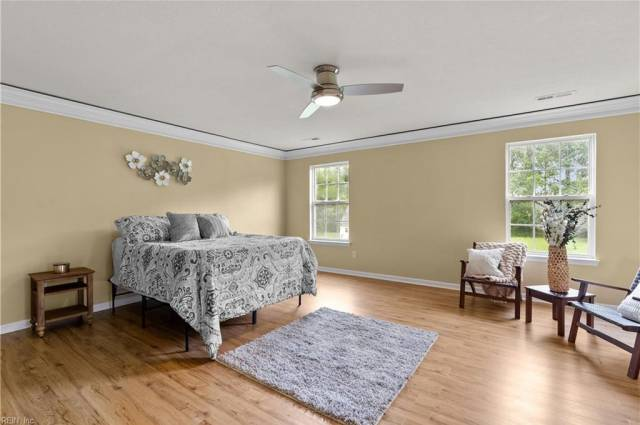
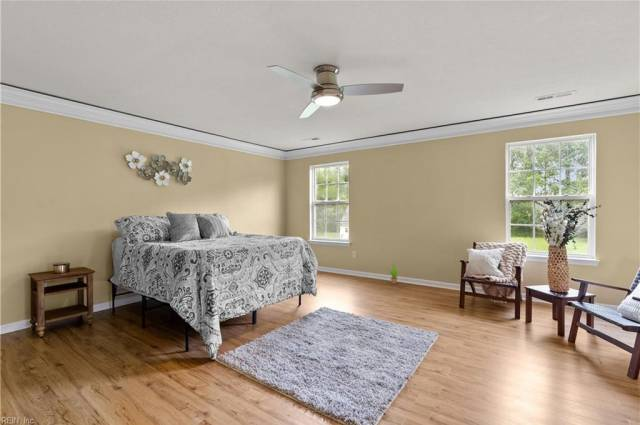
+ potted plant (394, 274)
